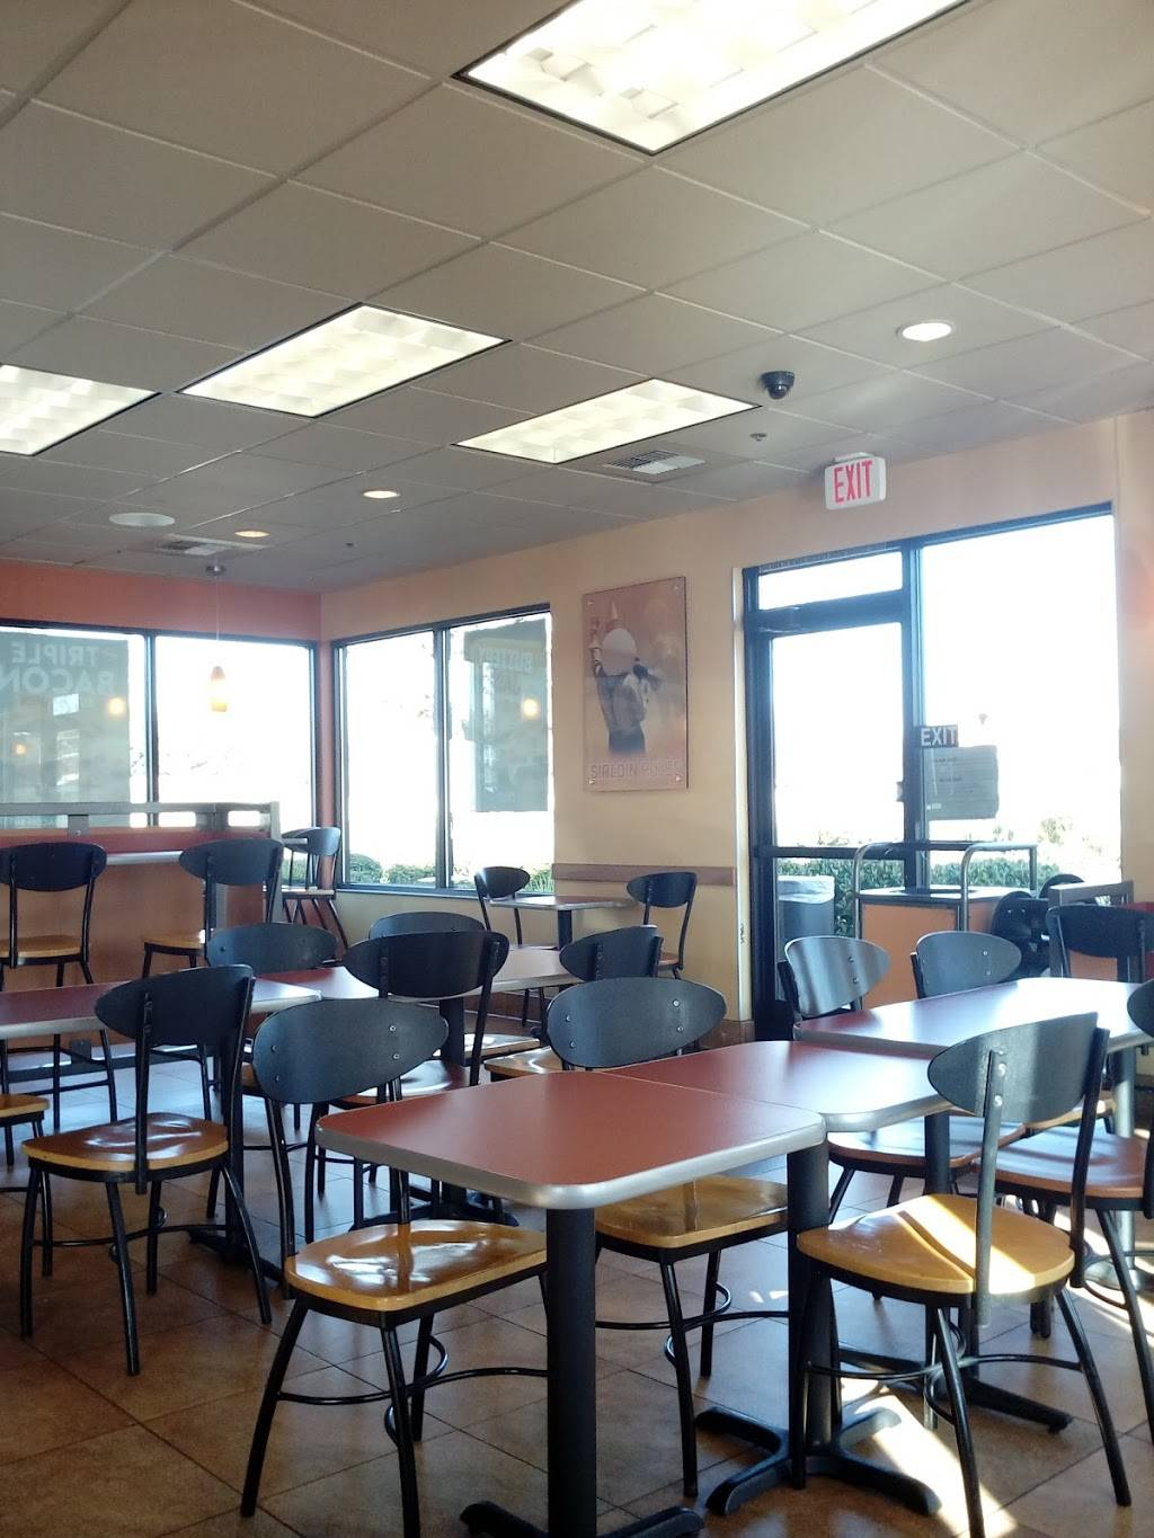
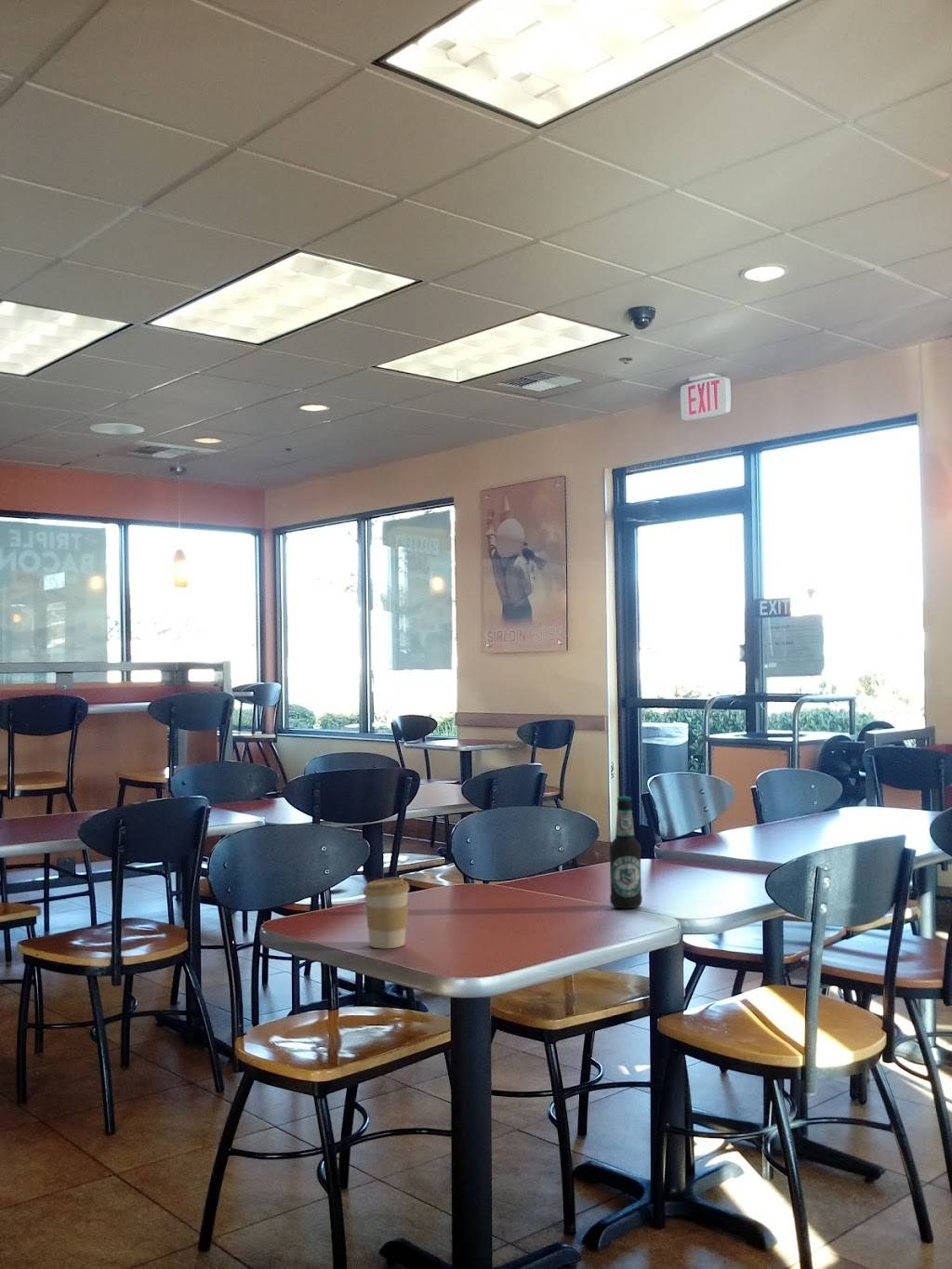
+ bottle (625, 852)
+ coffee cup (386, 911)
